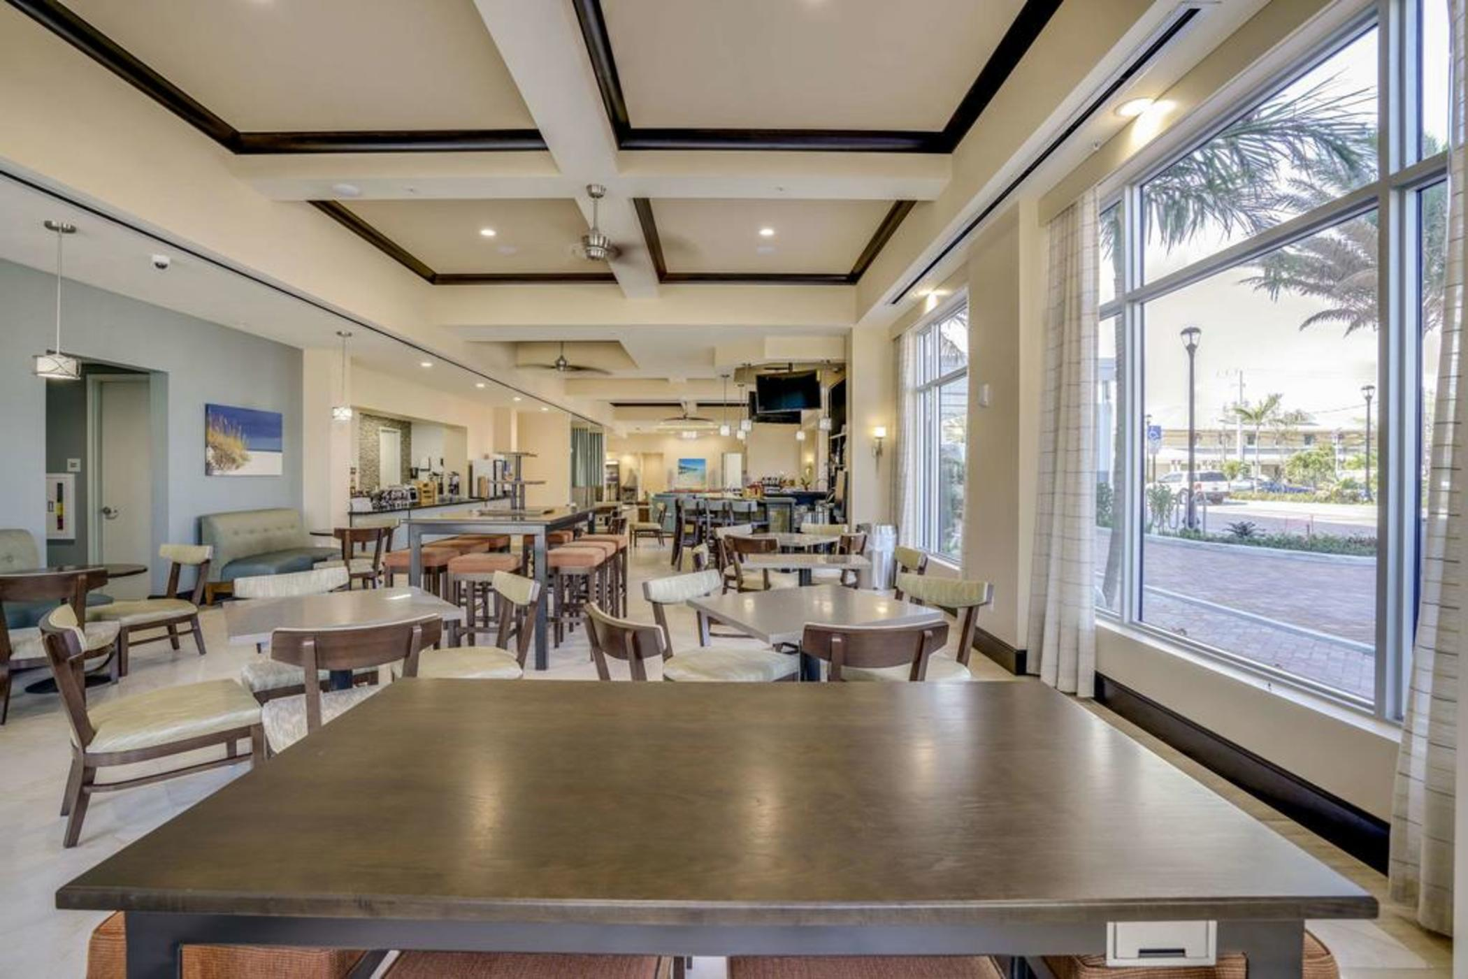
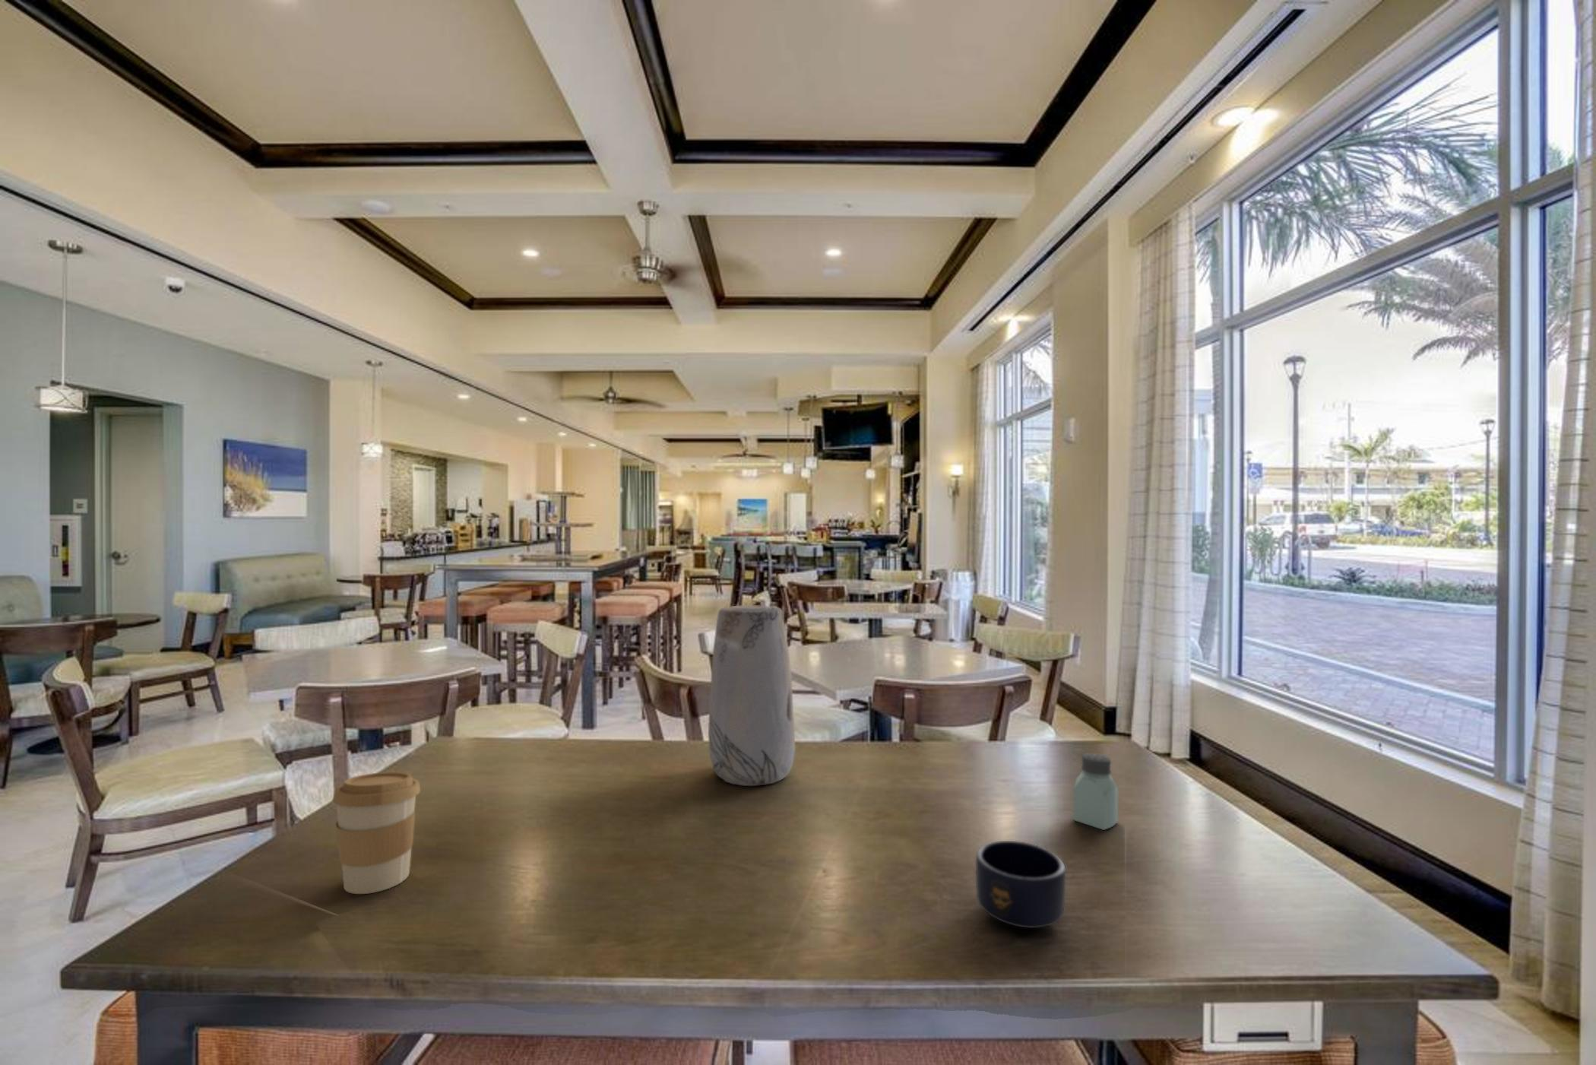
+ vase (752, 691)
+ mug (1023, 883)
+ coffee cup (377, 827)
+ saltshaker (1096, 789)
